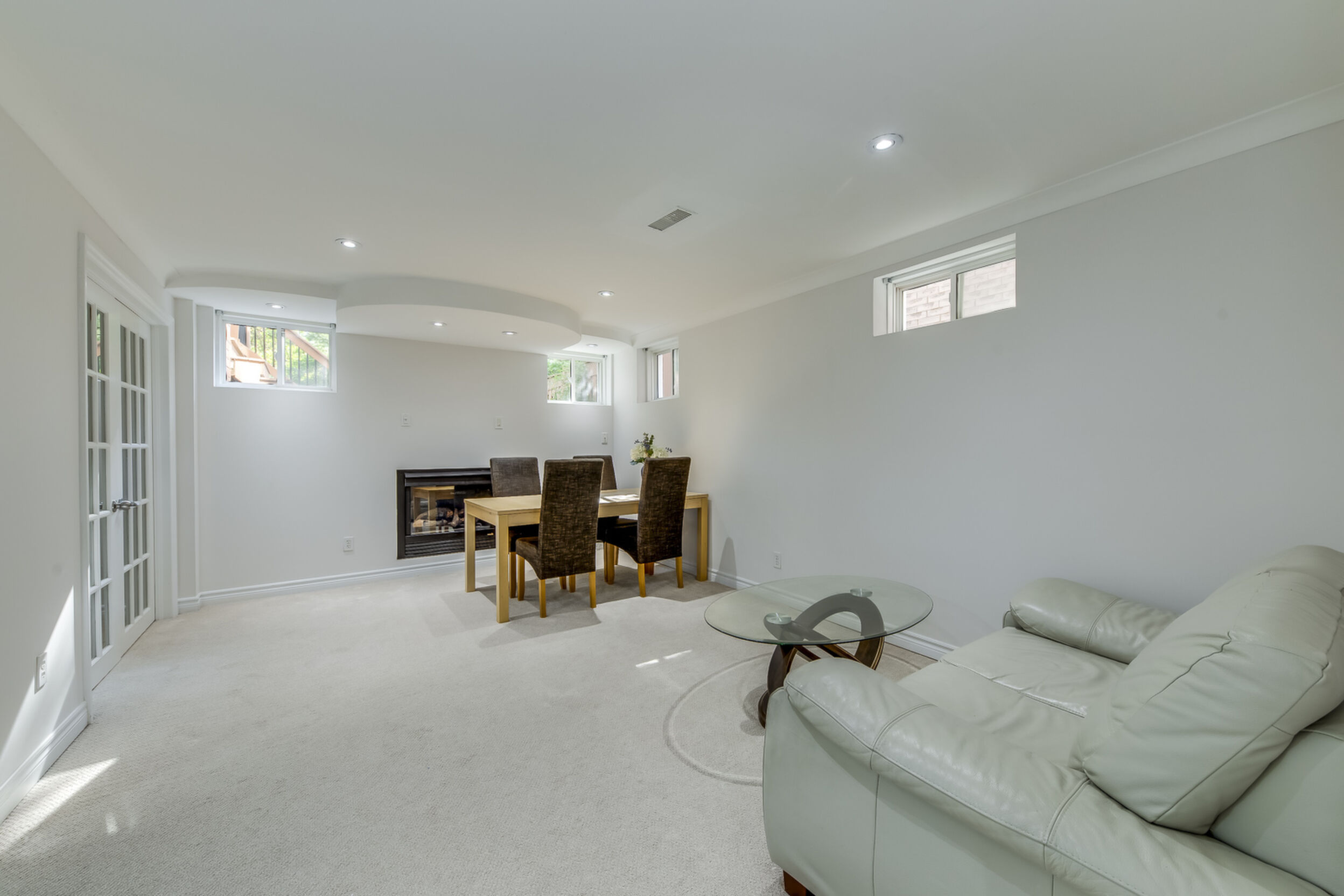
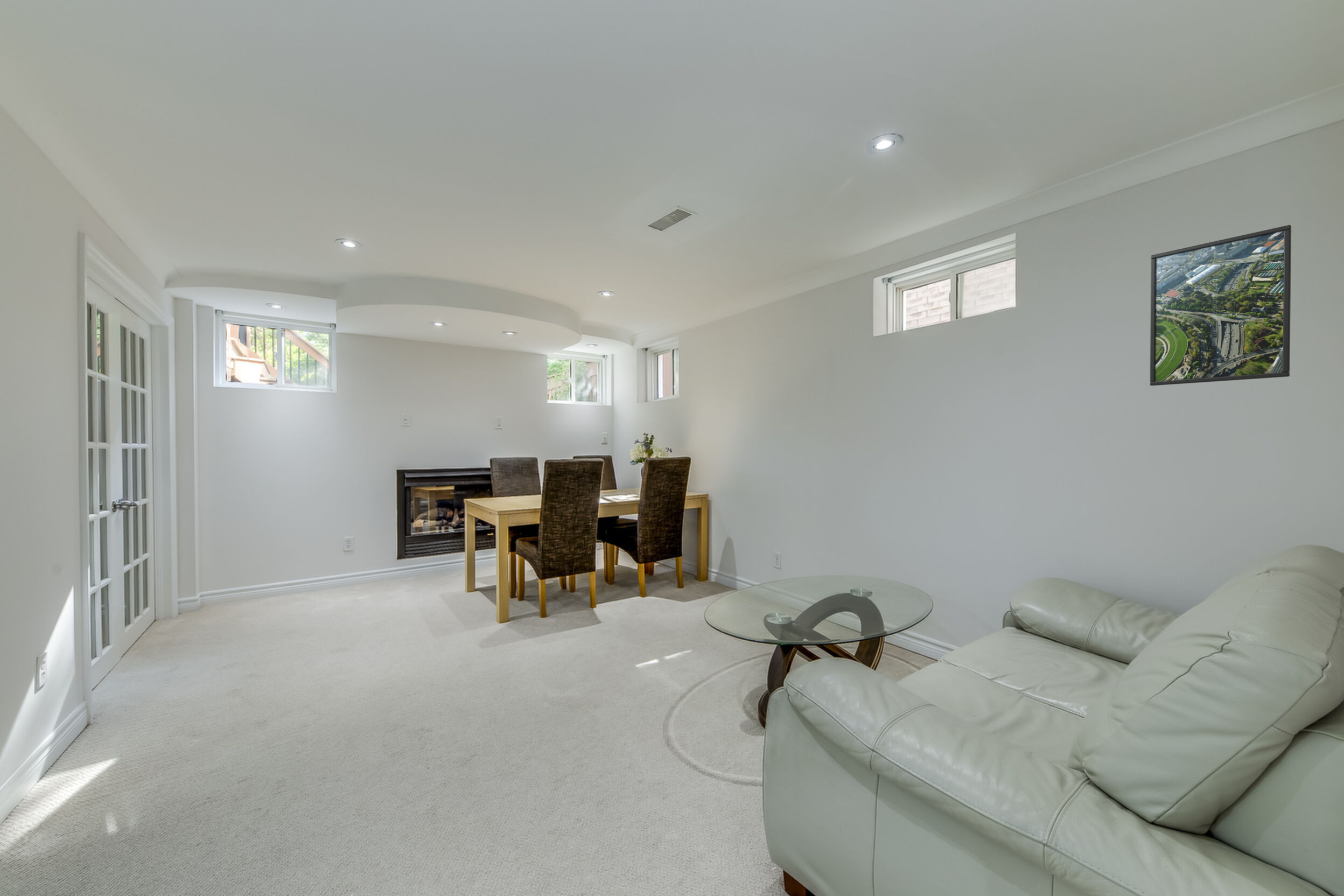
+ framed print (1215, 311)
